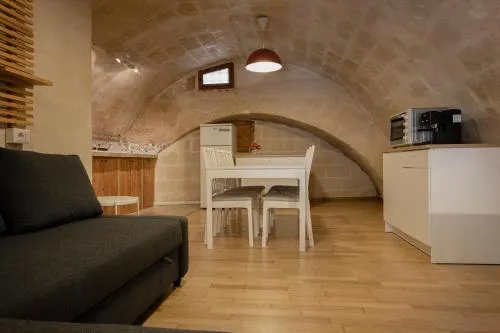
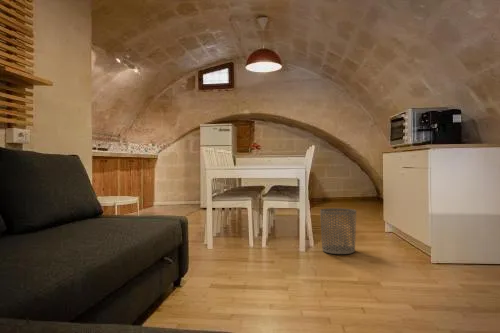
+ waste bin (338, 230)
